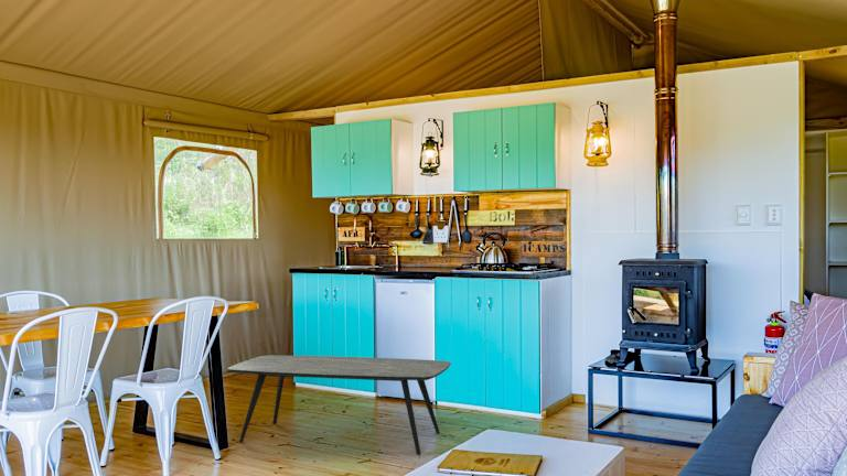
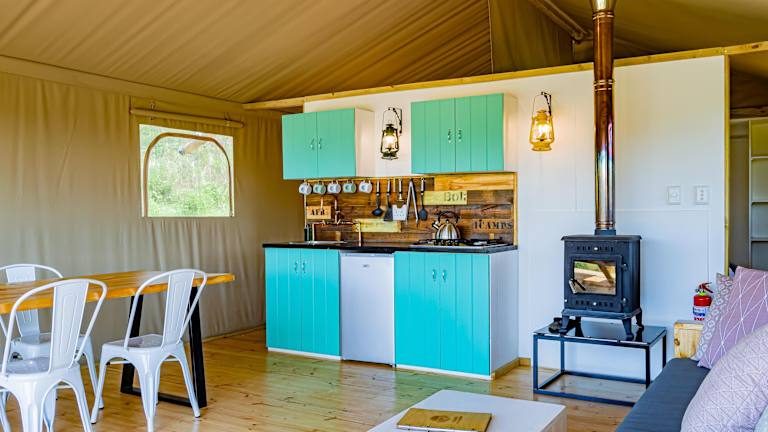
- coffee table (340, 378)
